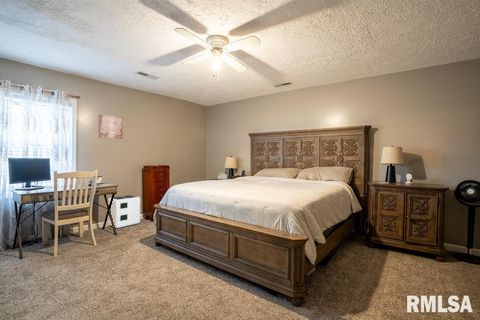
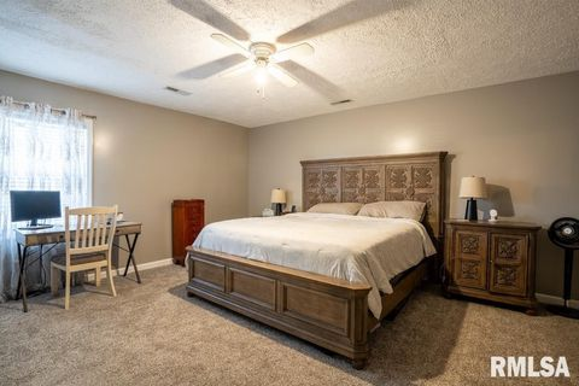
- wall art (111, 127)
- air purifier (124, 211)
